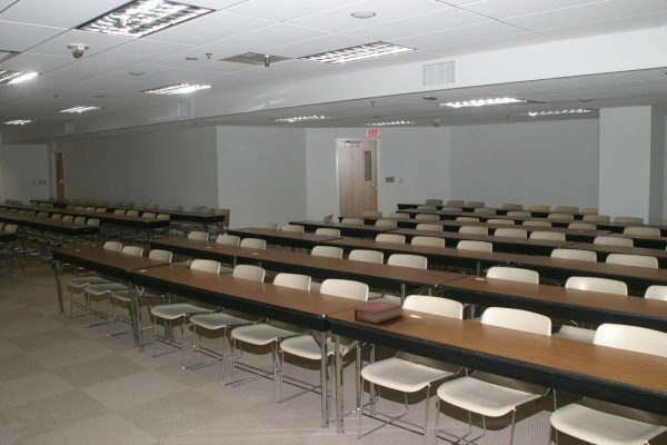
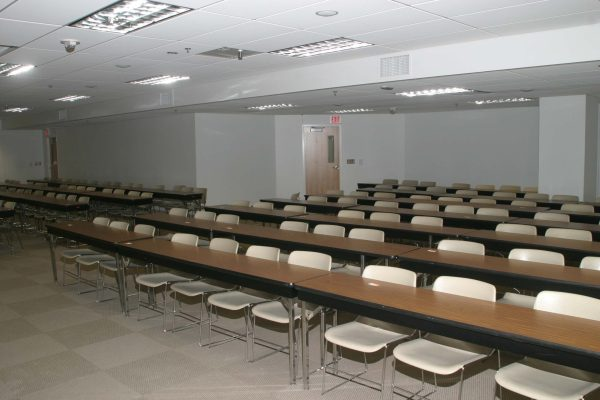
- book (378, 312)
